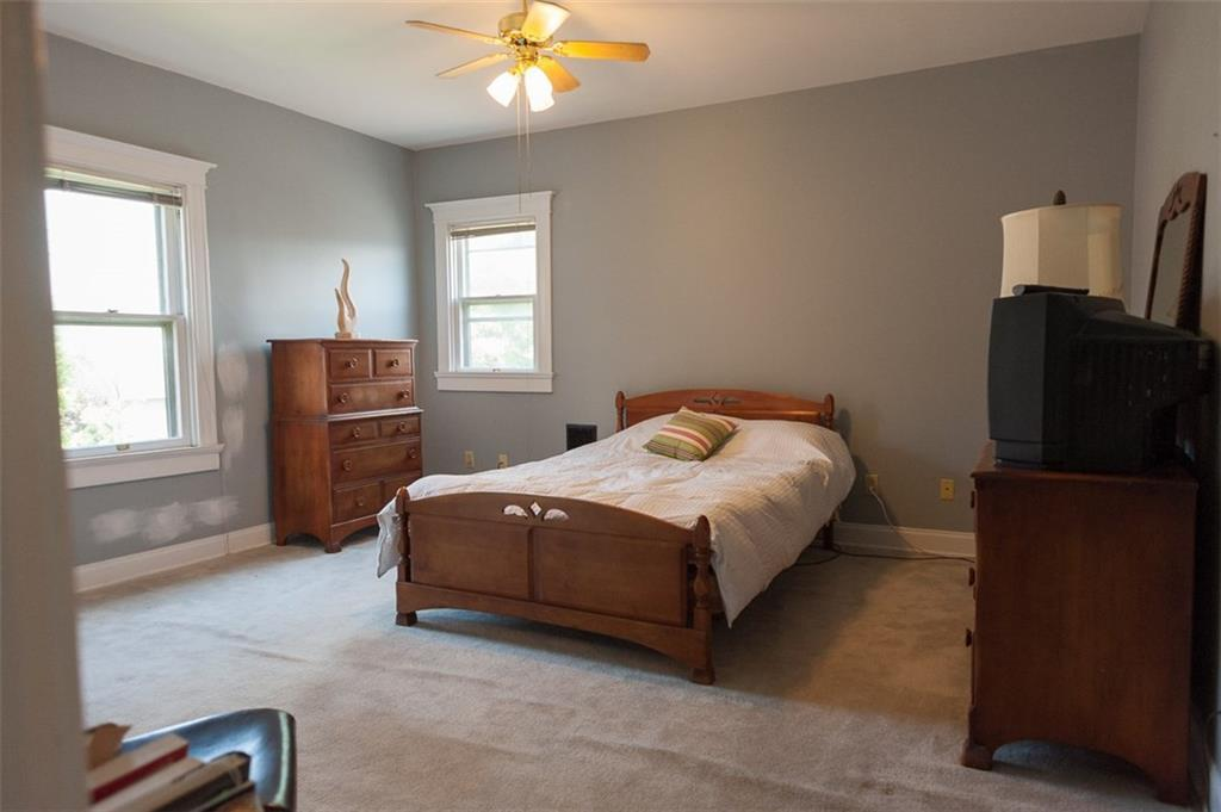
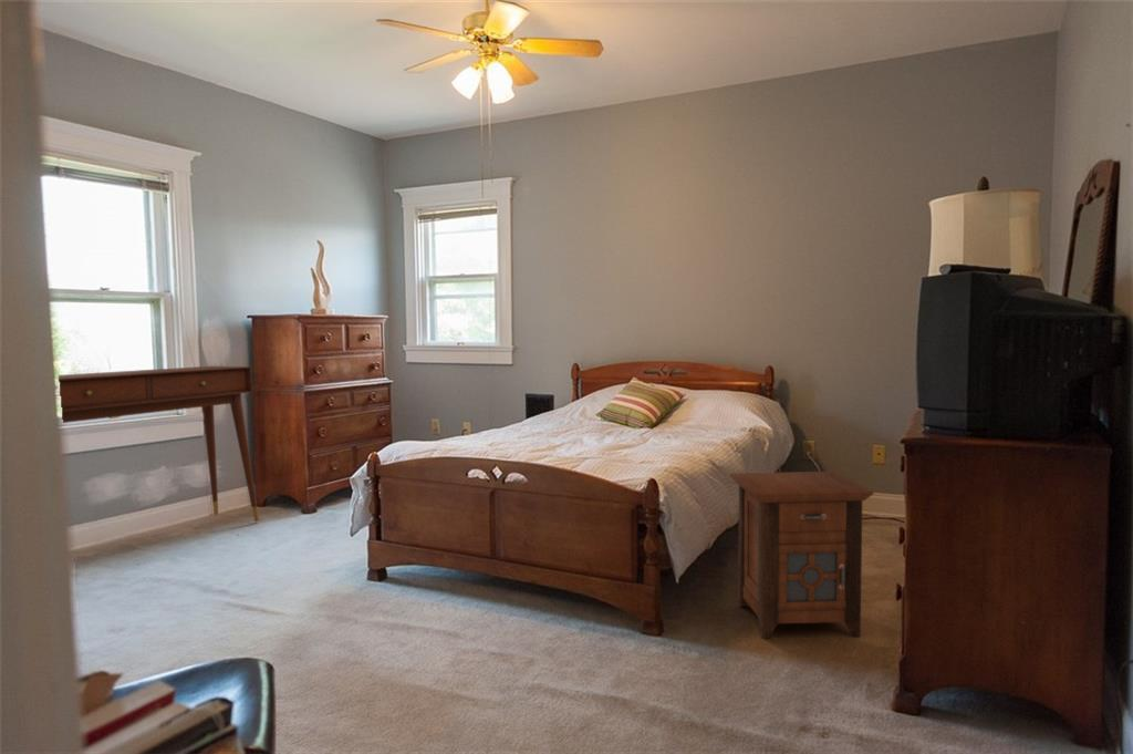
+ nightstand (796, 550)
+ desk (134, 414)
